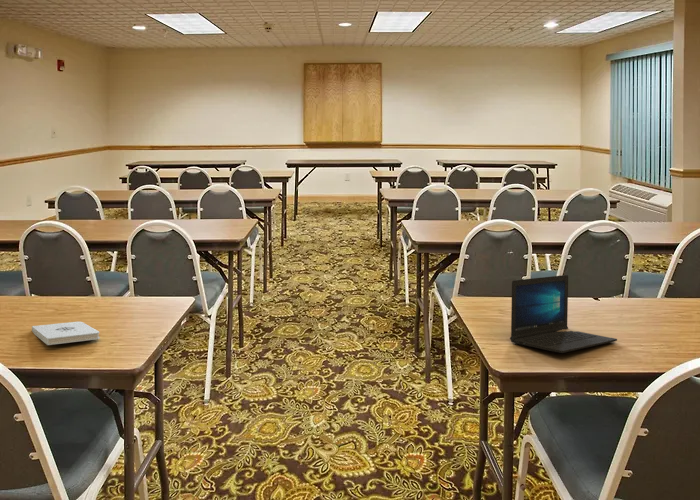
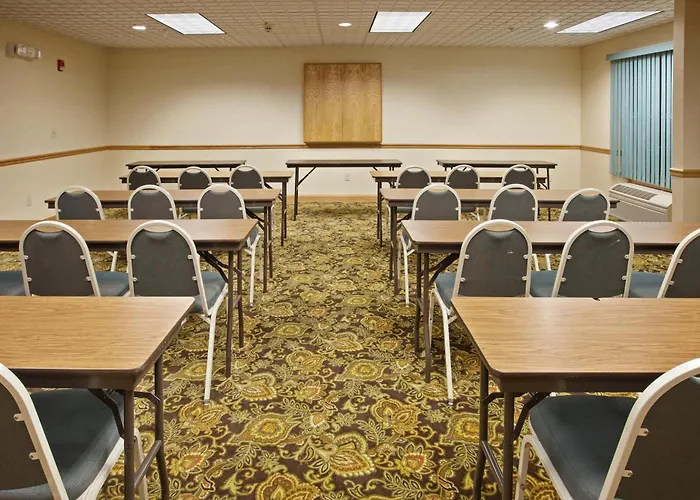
- notepad (65, 332)
- laptop (564, 311)
